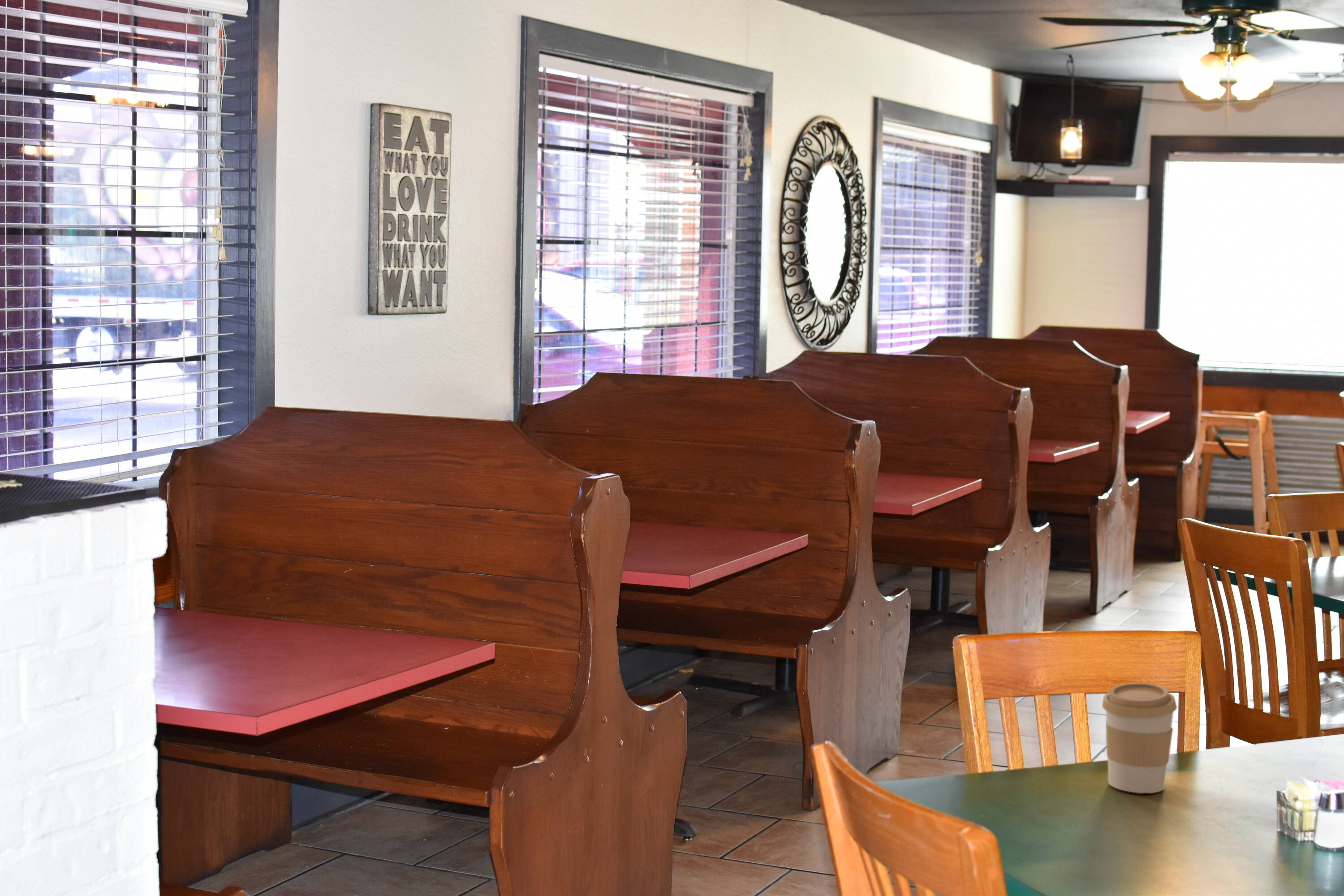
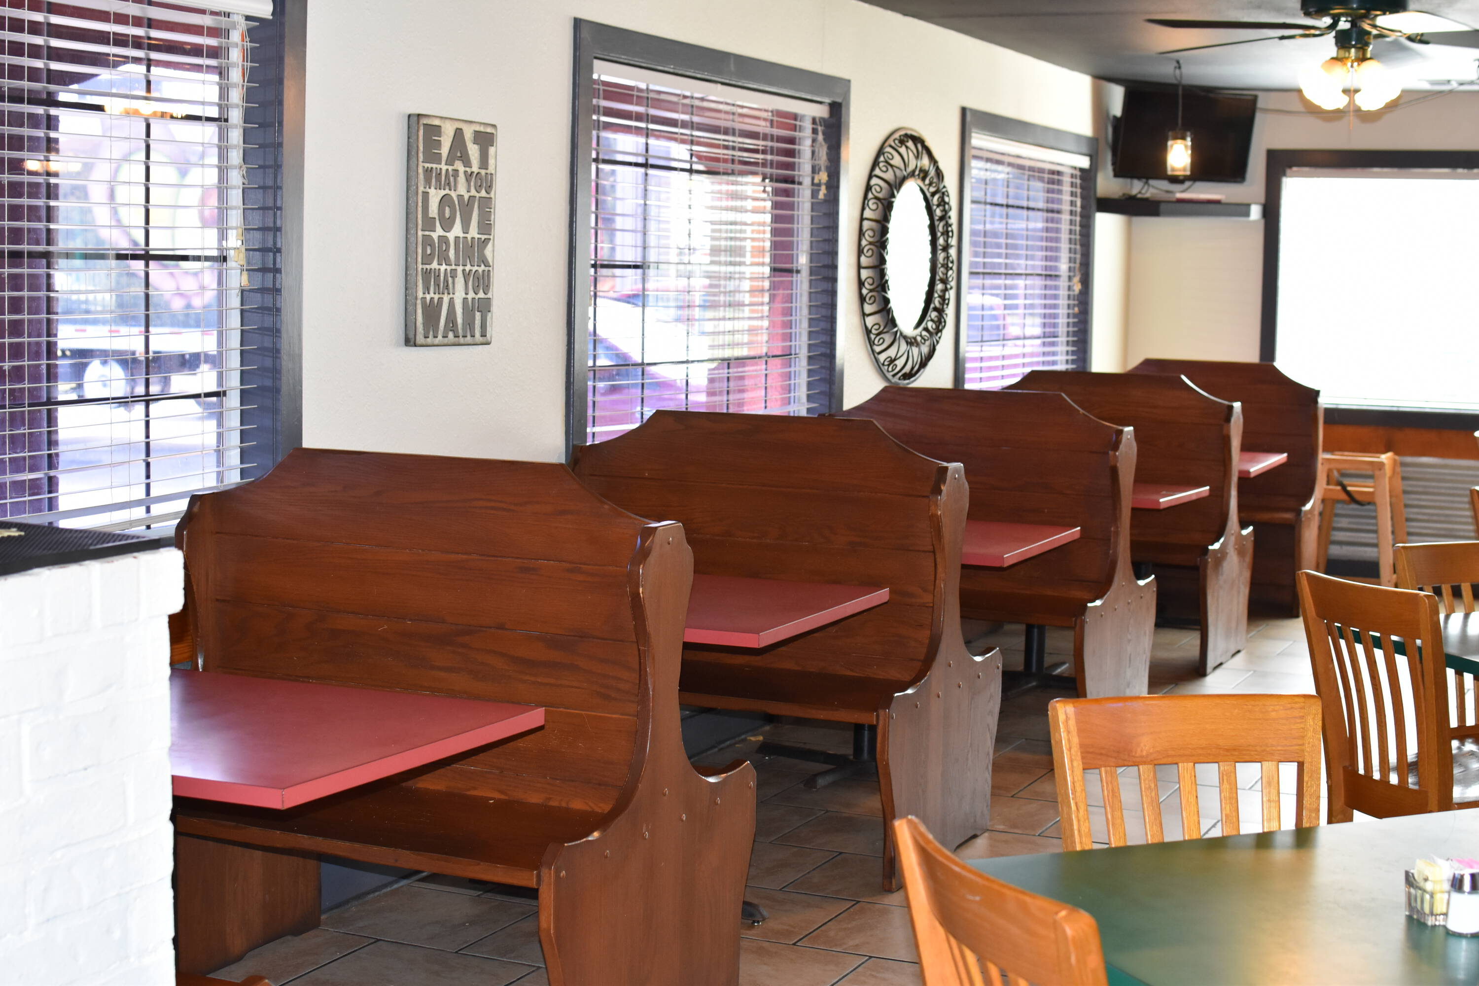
- coffee cup (1138, 737)
